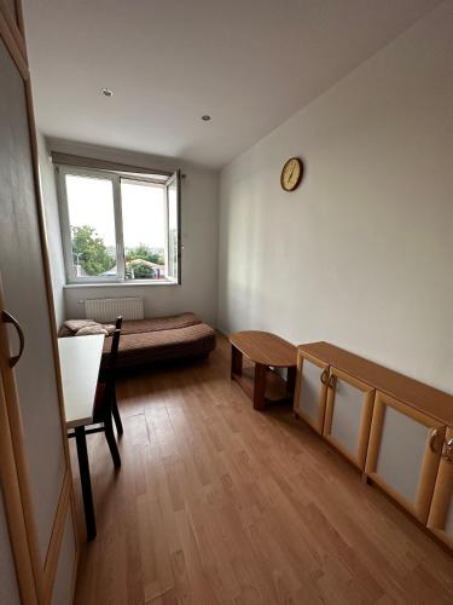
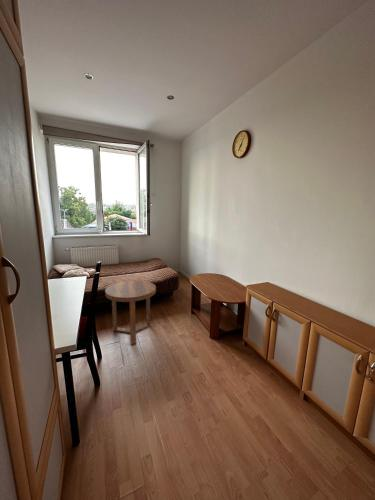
+ side table (131, 310)
